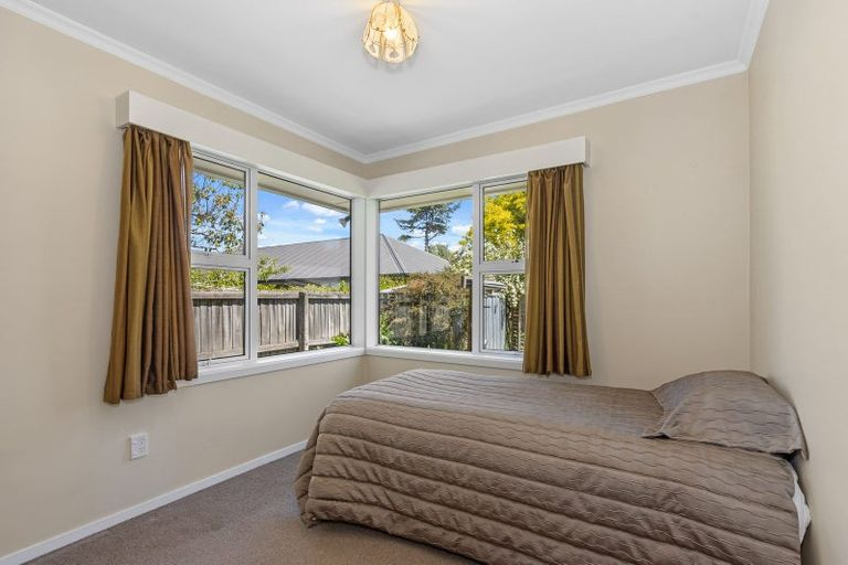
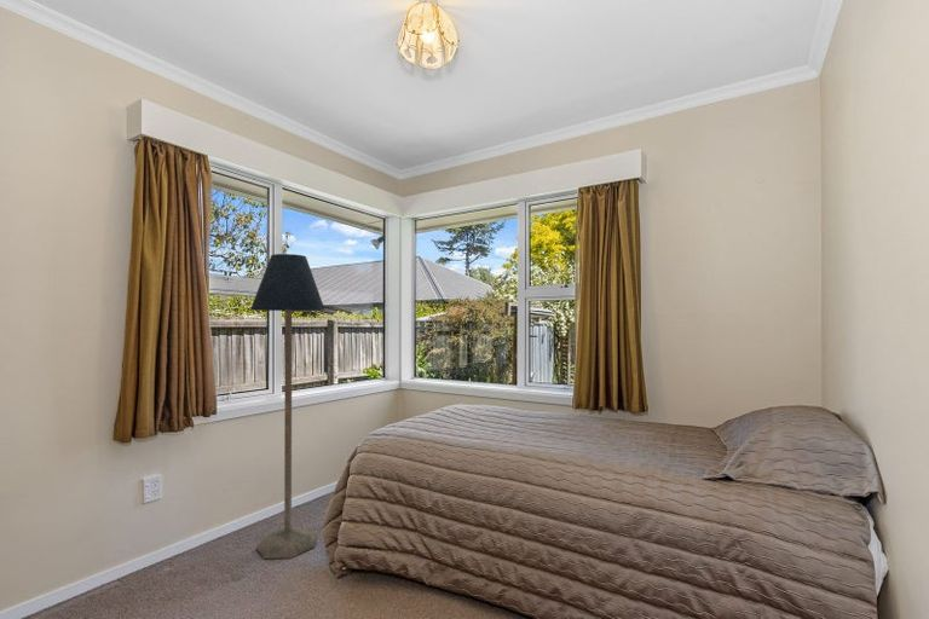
+ floor lamp (288, 399)
